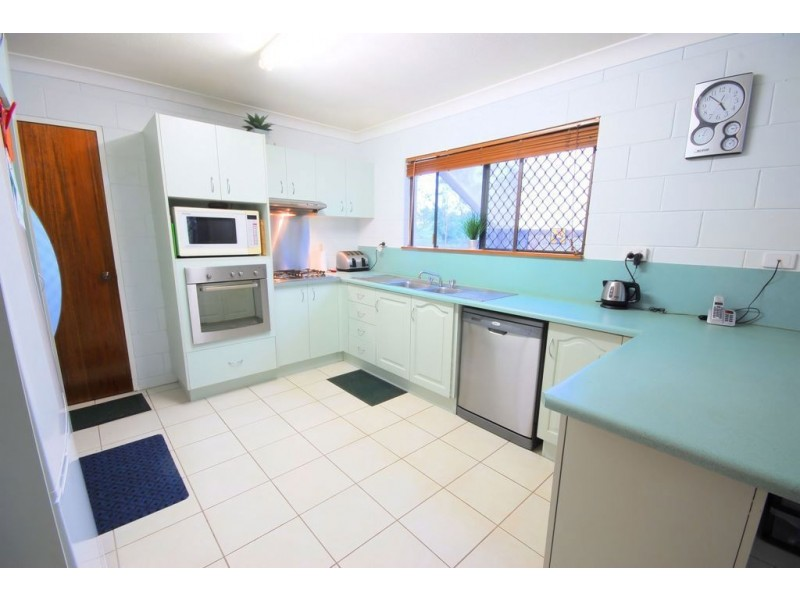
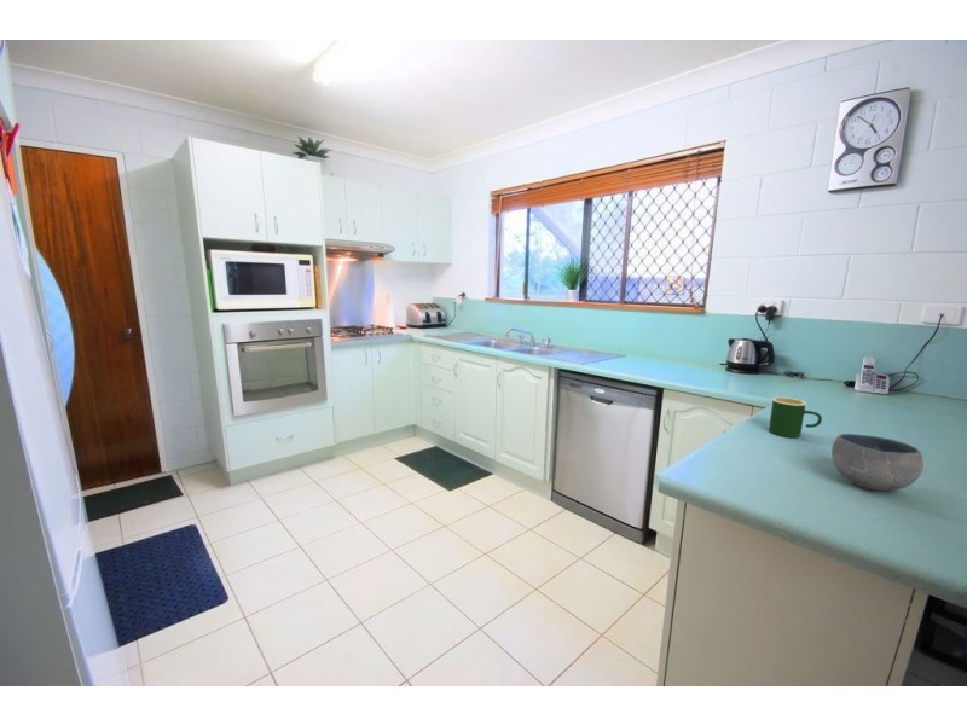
+ bowl (873, 464)
+ mug (794, 418)
